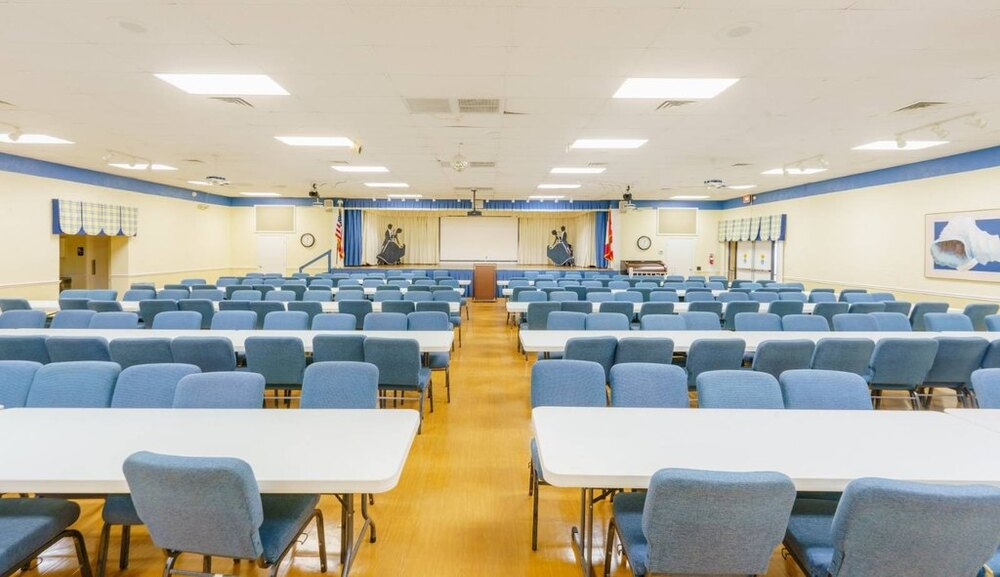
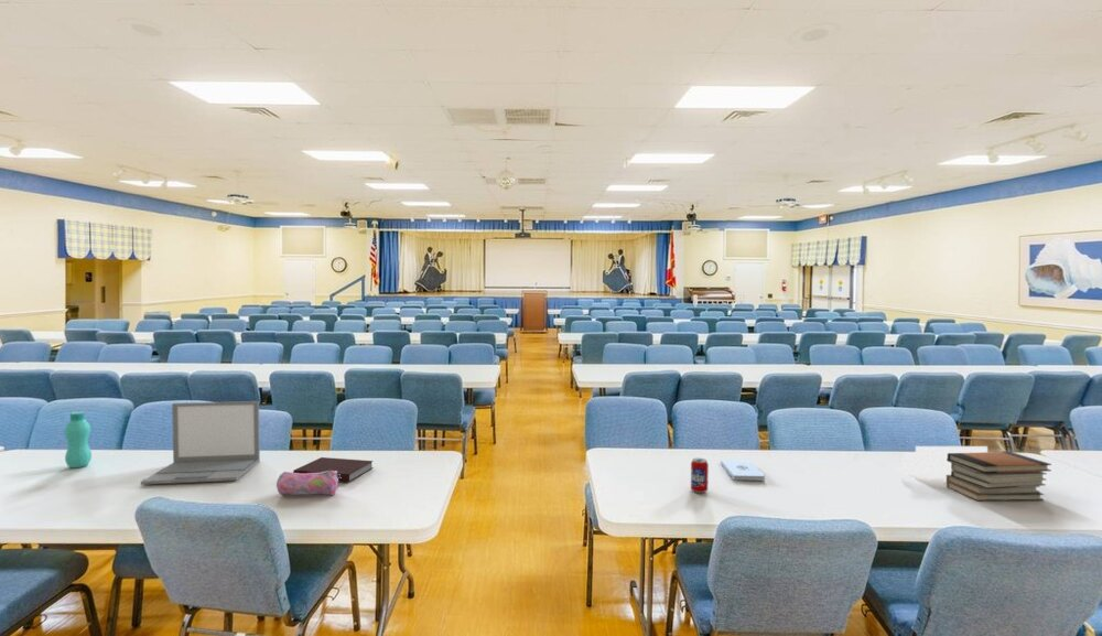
+ notebook (334, 468)
+ notepad (742, 470)
+ book stack (996, 475)
+ pencil case (309, 482)
+ beverage can (699, 475)
+ paper stack (939, 457)
+ laptop (203, 440)
+ bottle (77, 439)
